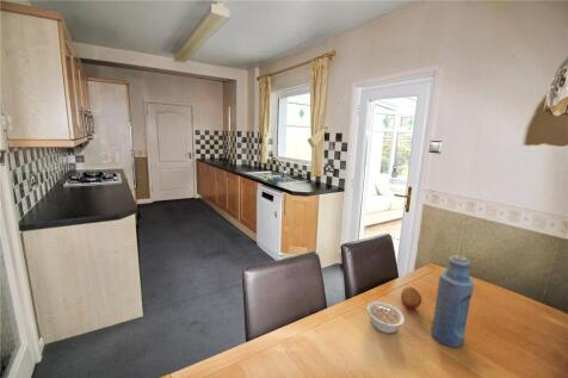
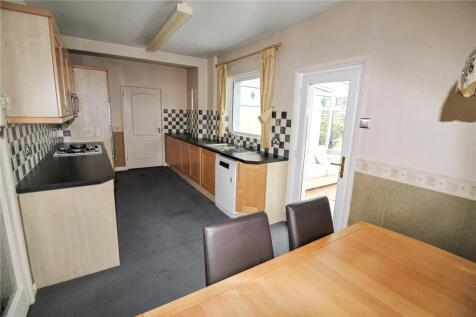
- fruit (410, 297)
- legume (385, 318)
- bottle (452, 298)
